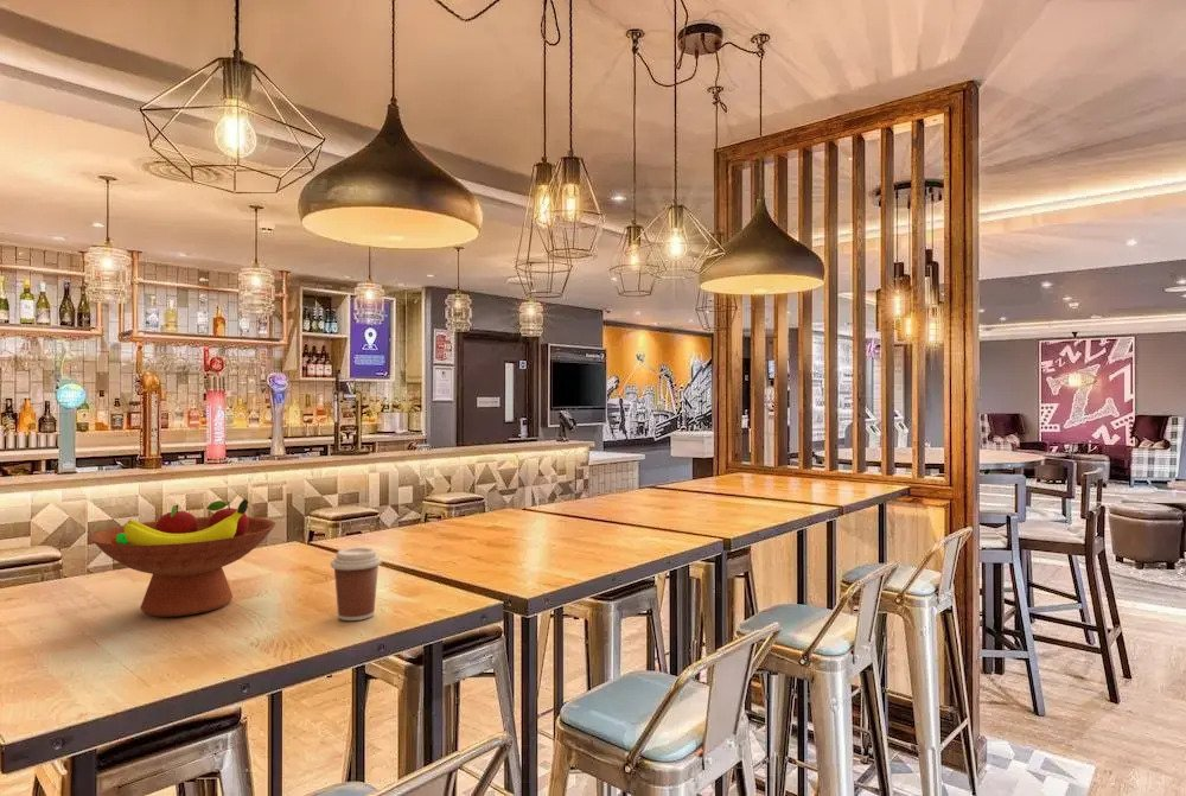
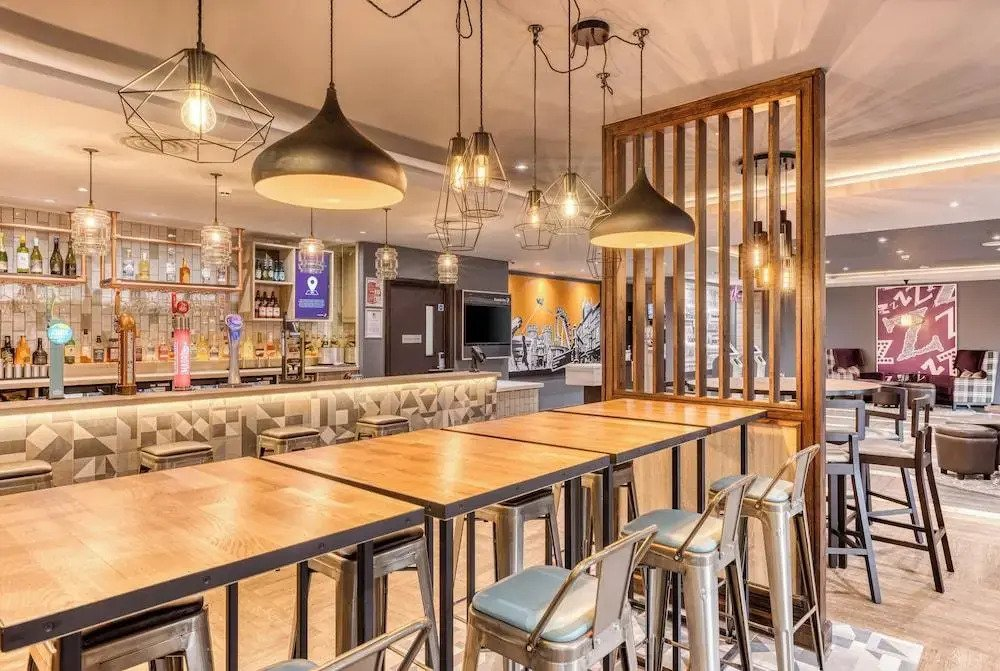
- coffee cup (356, 582)
- fruit bowl (187, 552)
